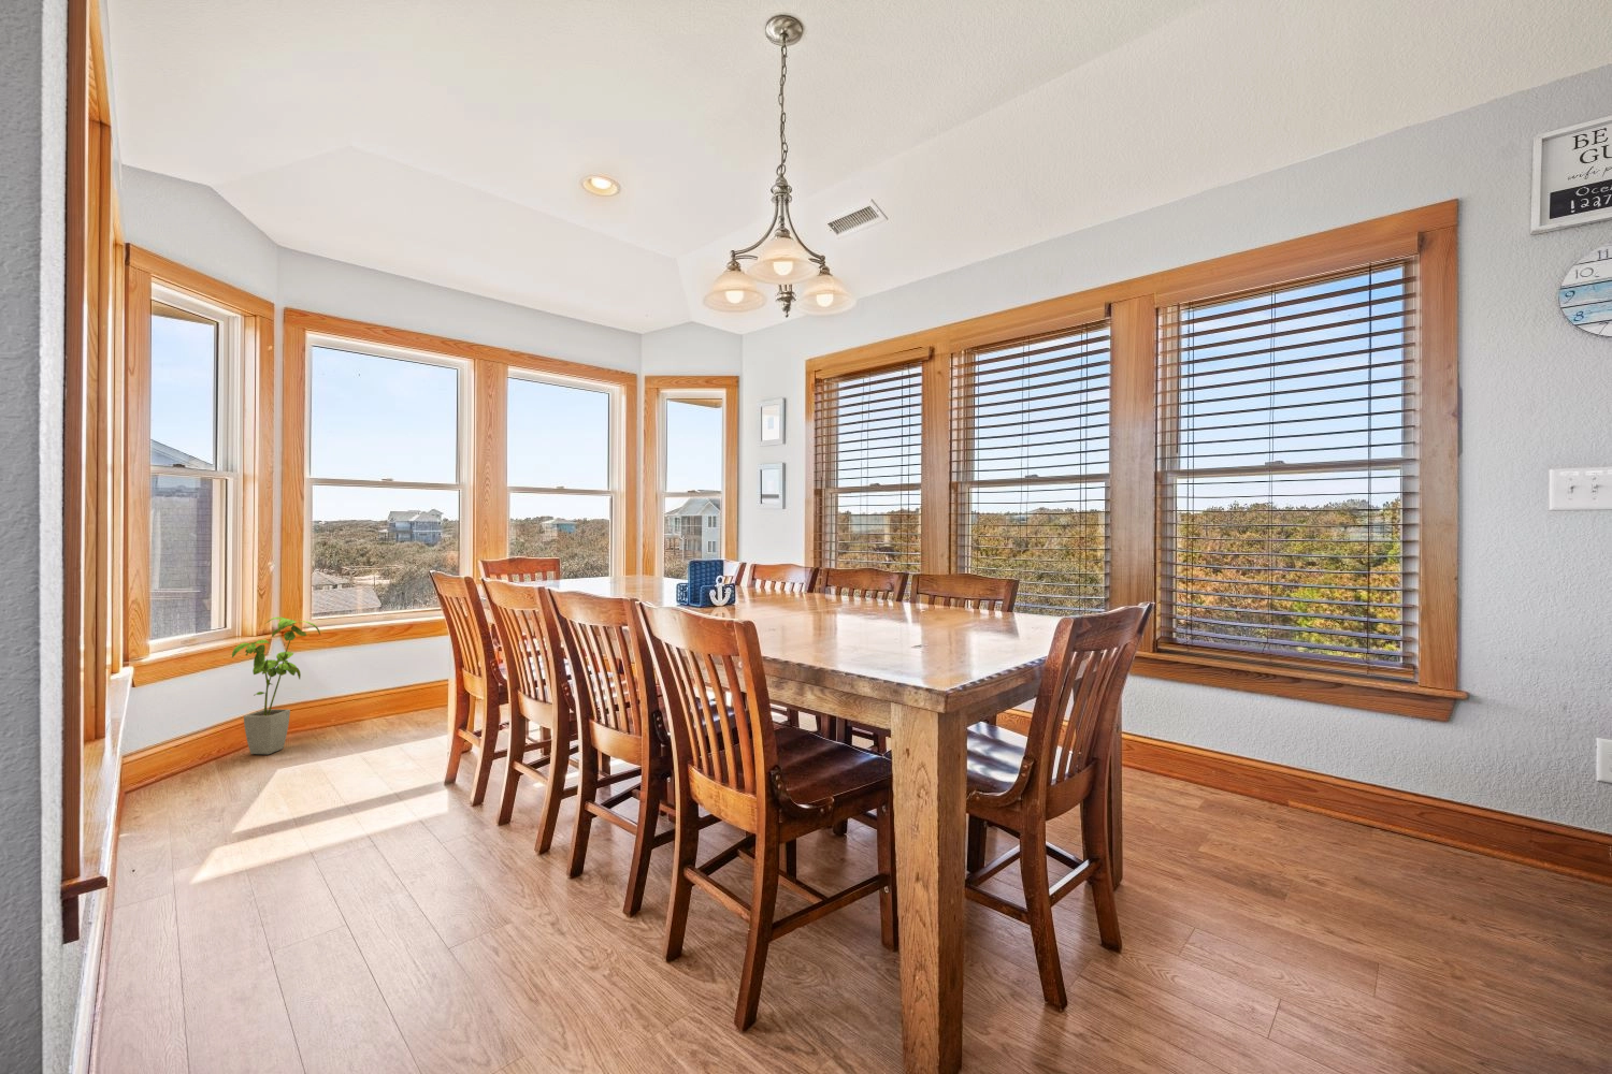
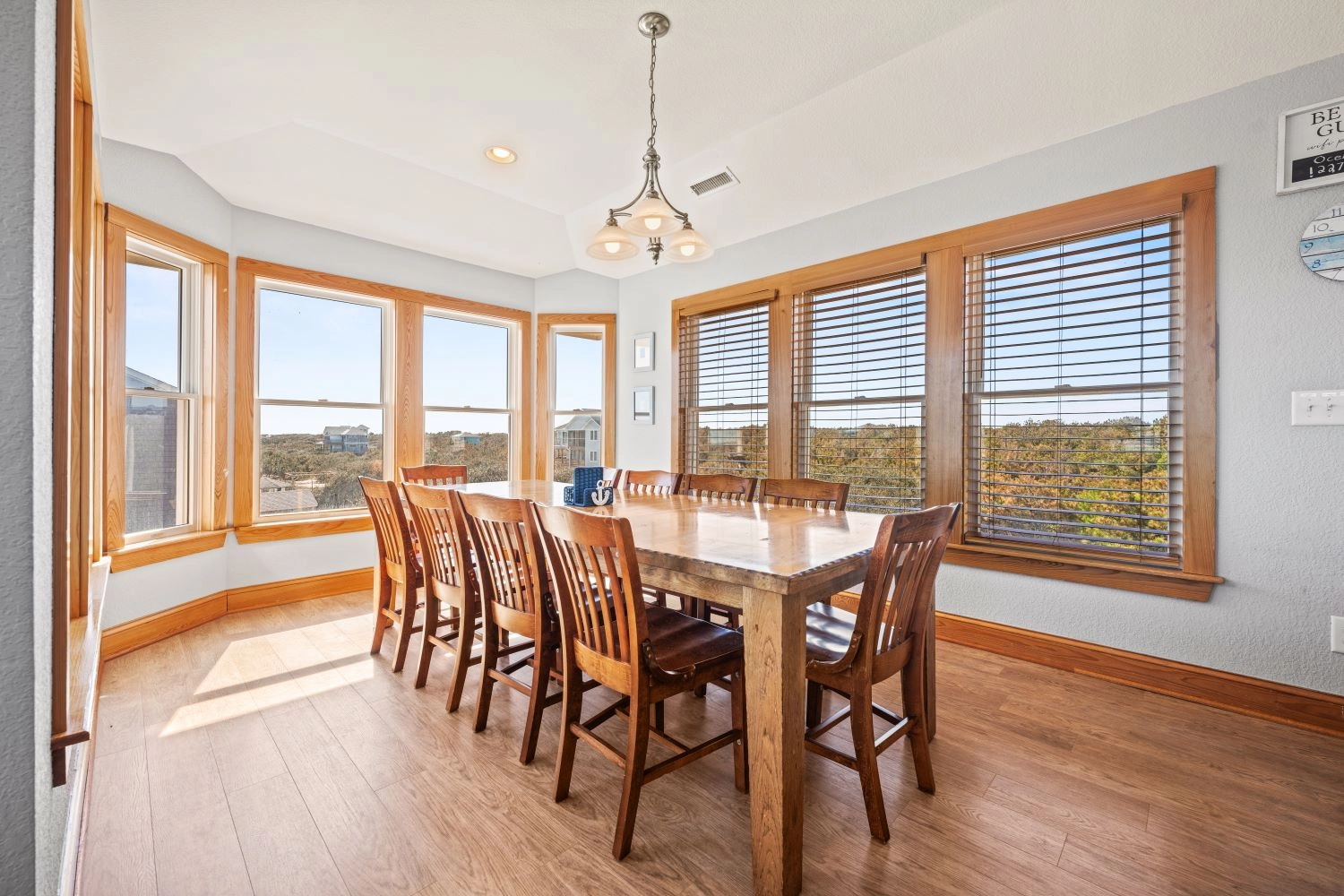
- house plant (278, 682)
